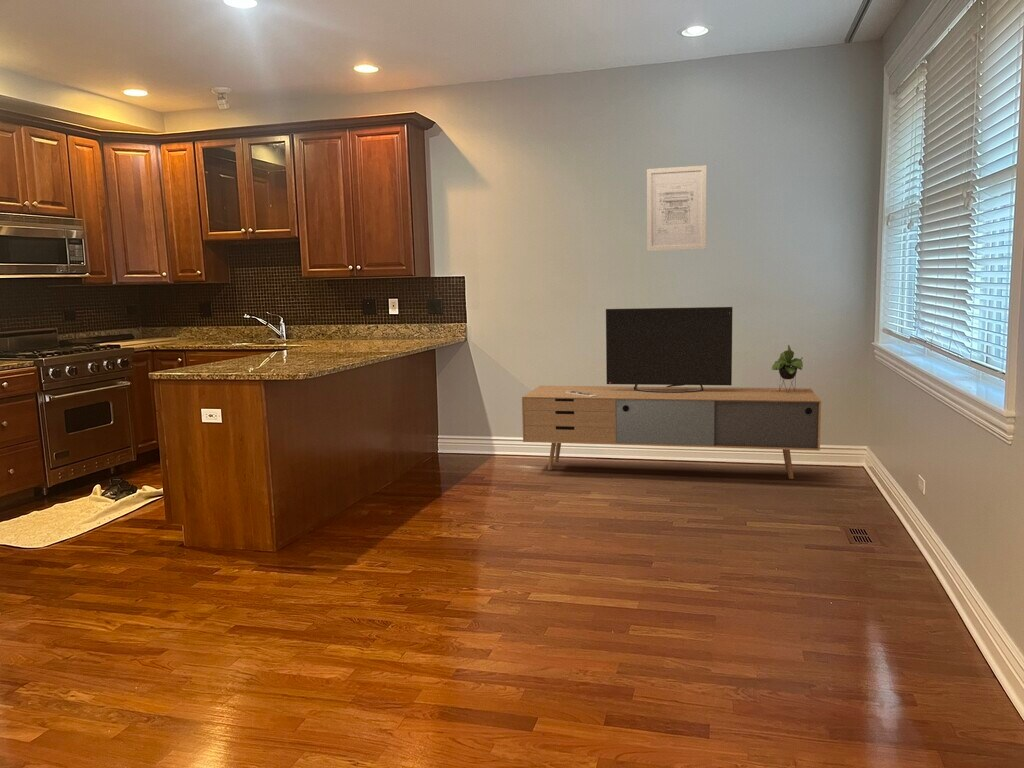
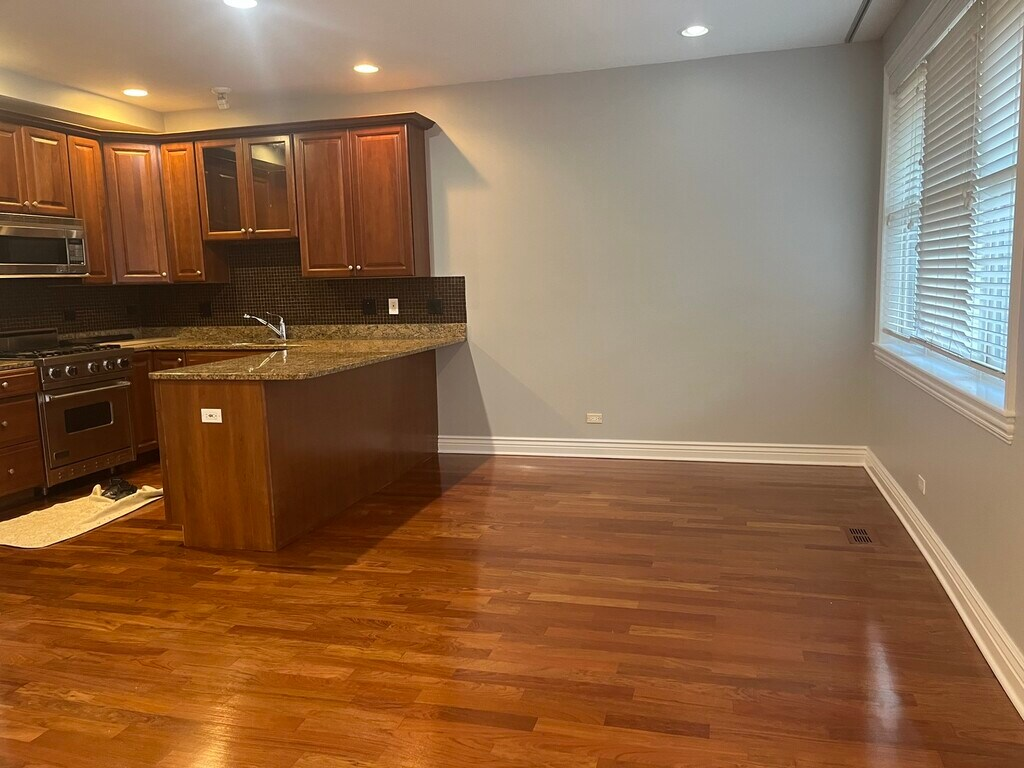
- media console (667, 389)
- wall art (676, 208)
